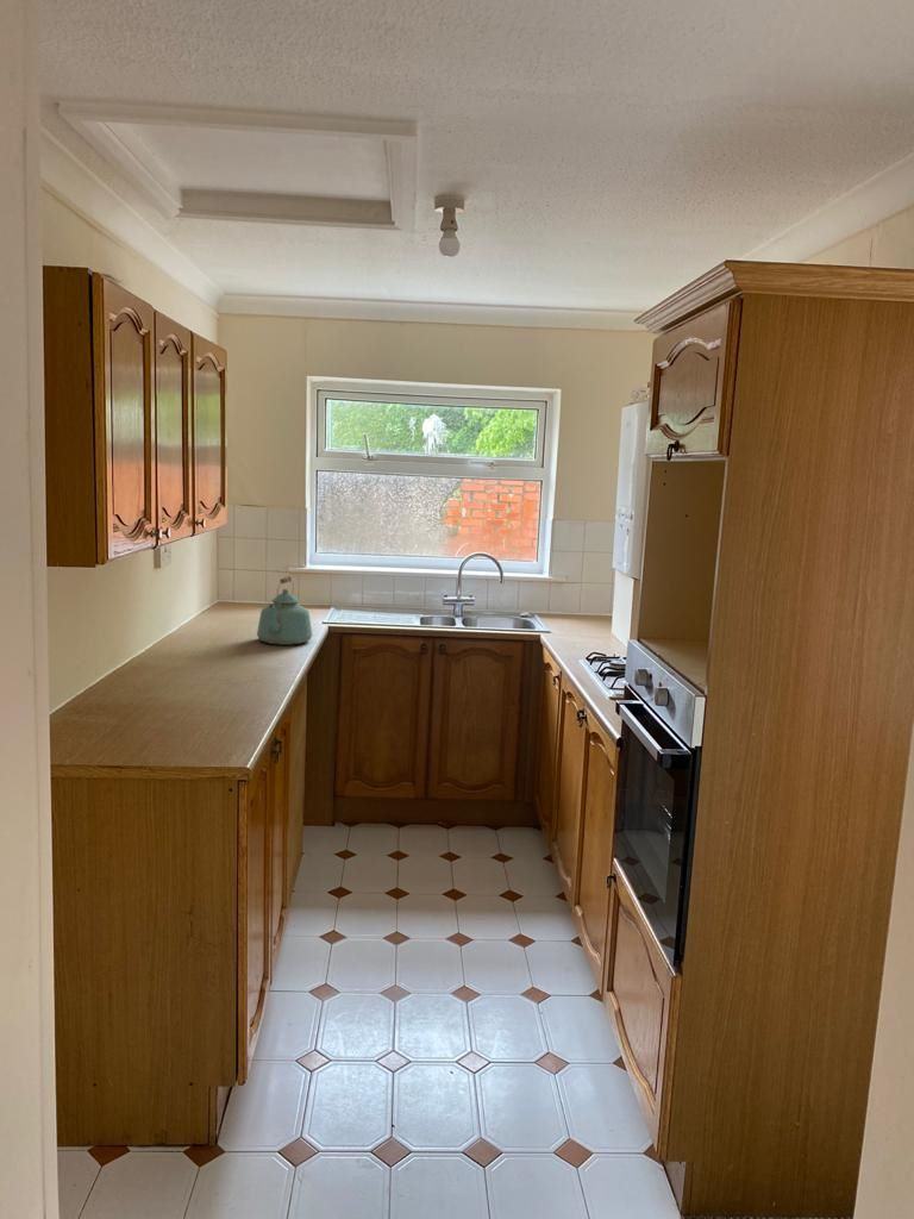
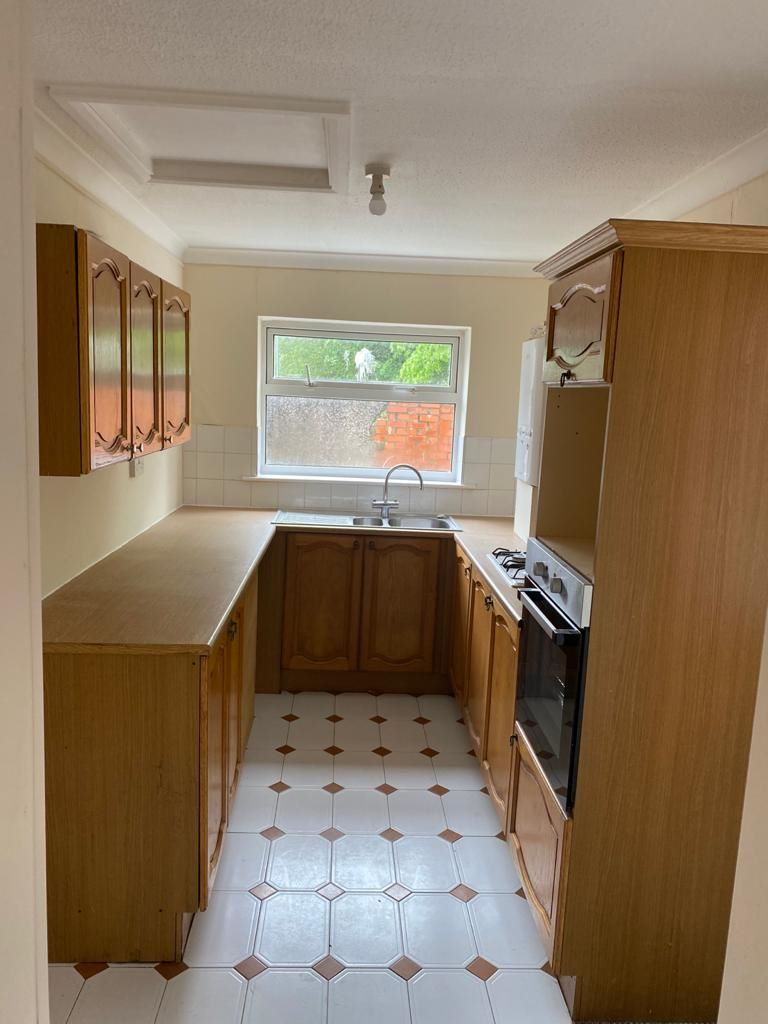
- kettle (282, 610)
